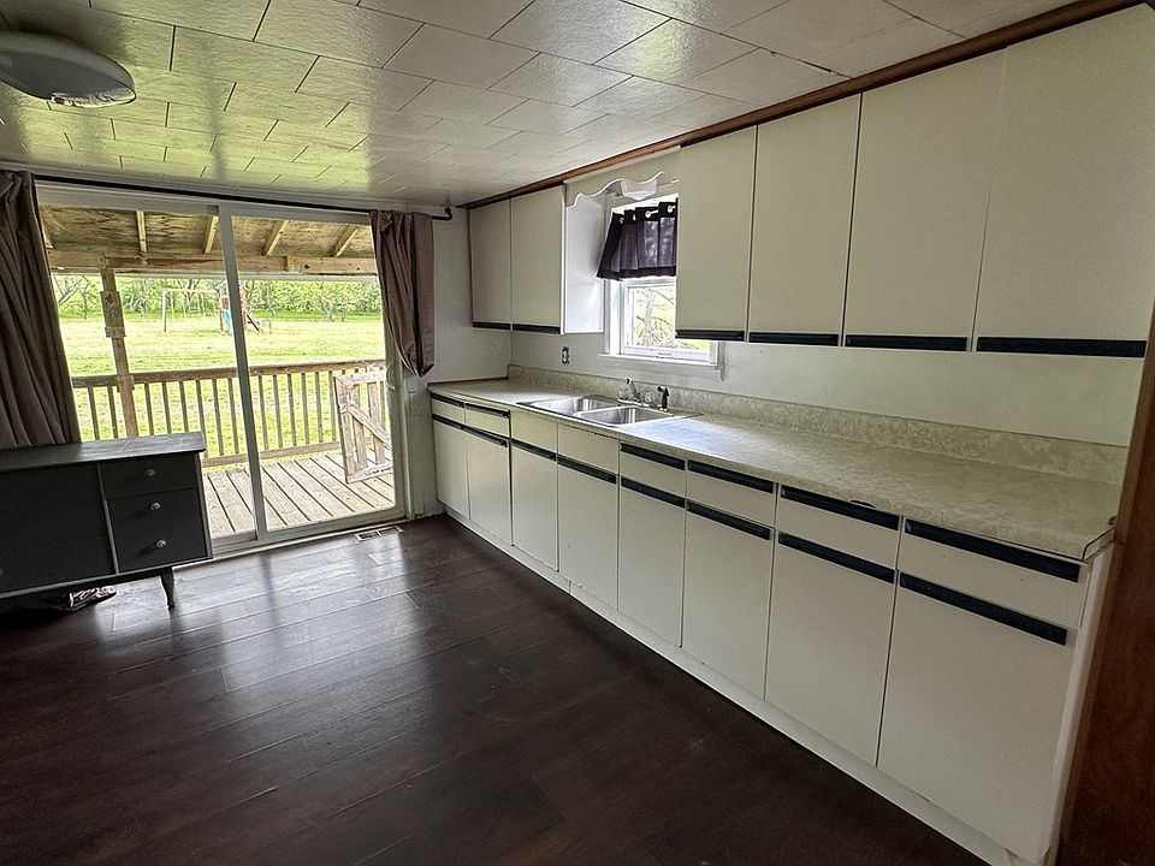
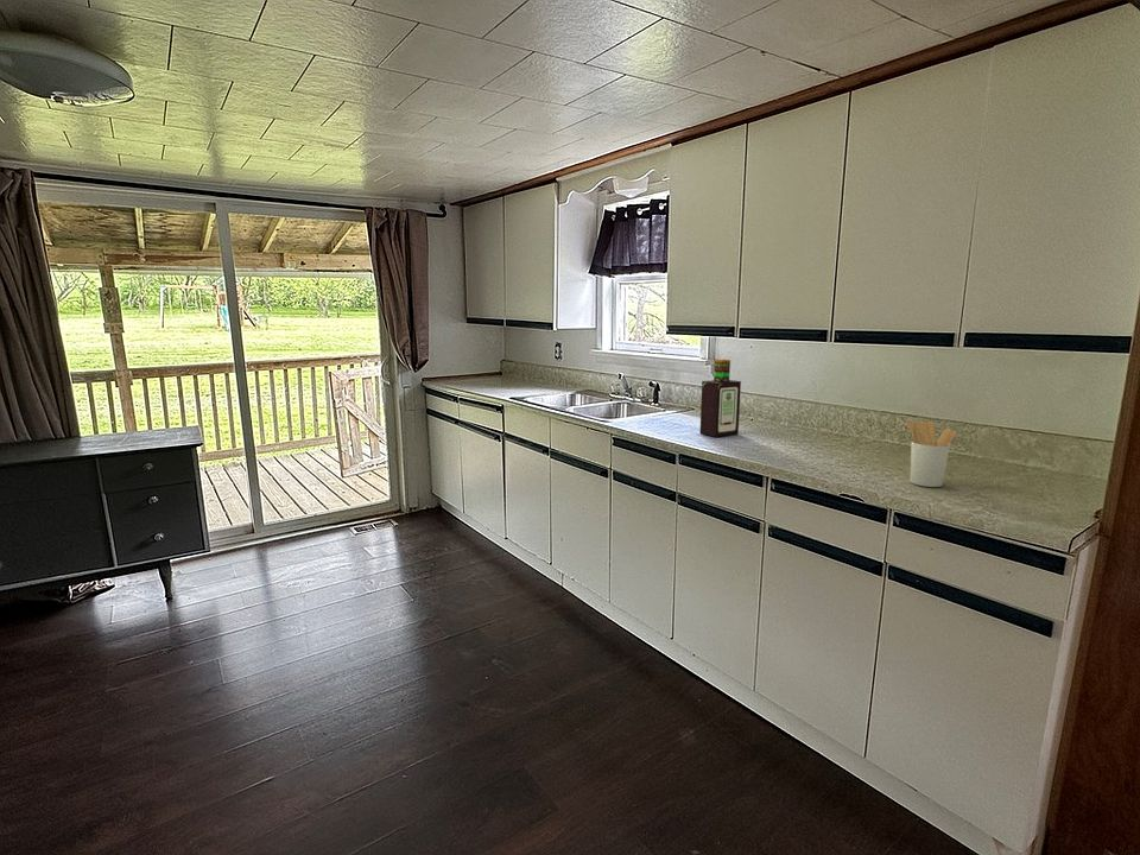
+ bottle (720, 397)
+ utensil holder (925, 451)
